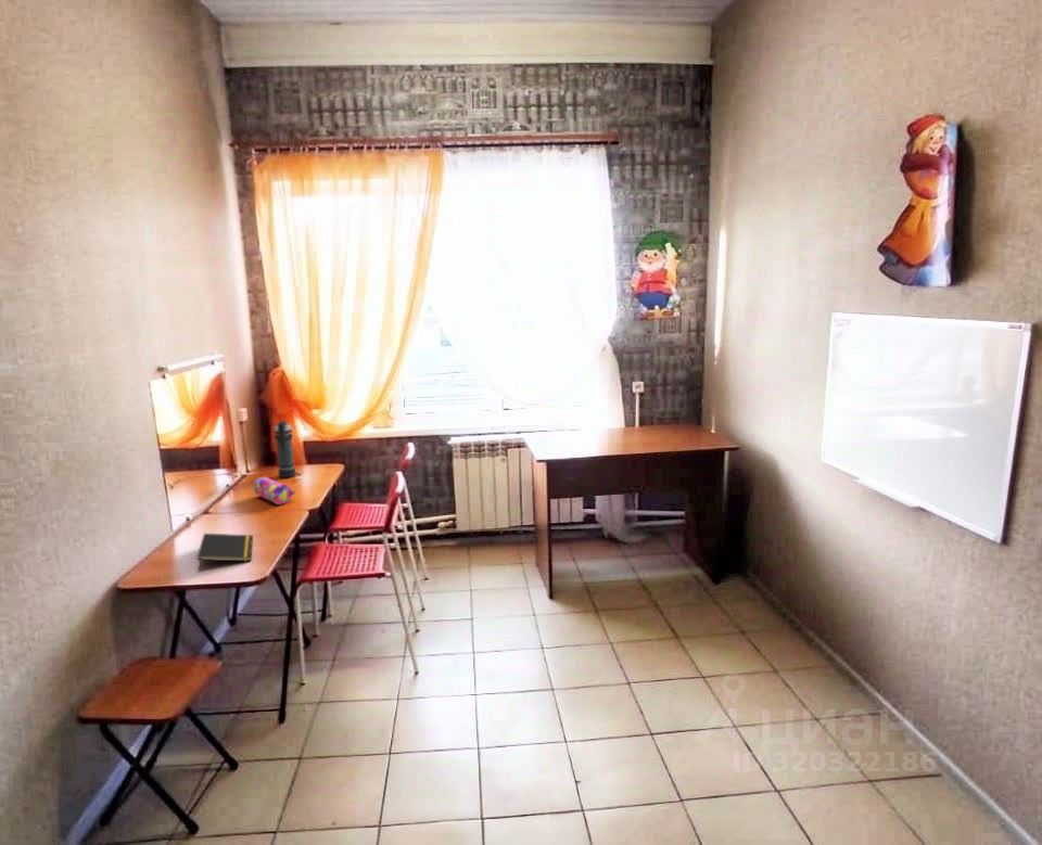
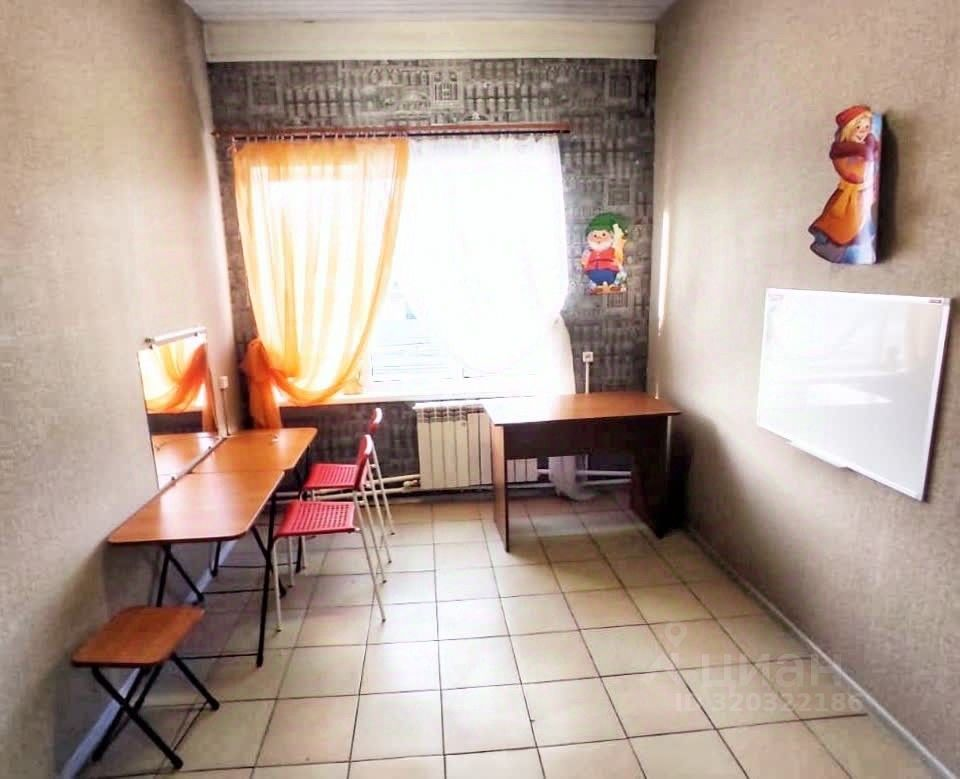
- notepad (226, 547)
- smoke grenade (284, 449)
- pencil case (272, 489)
